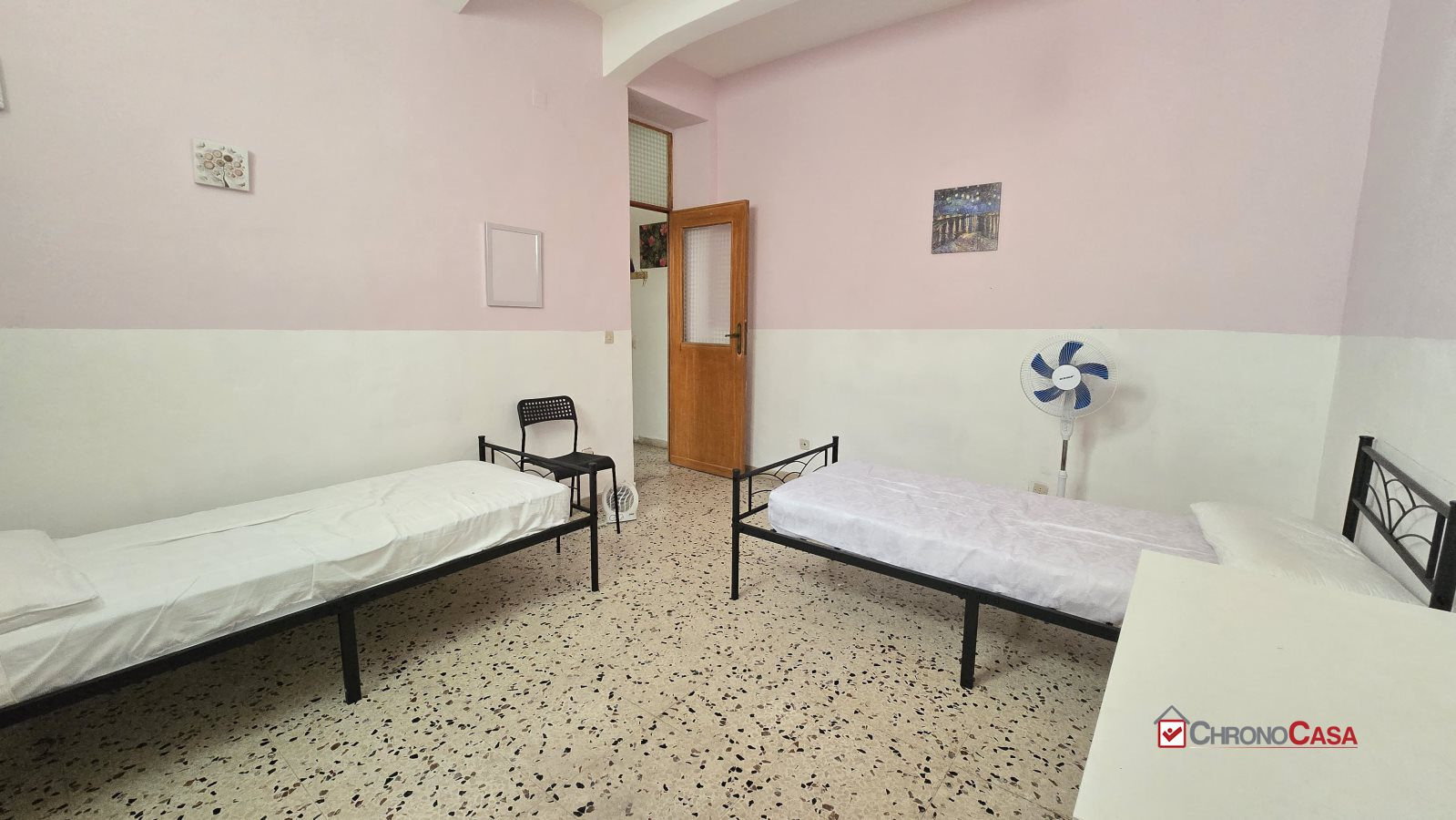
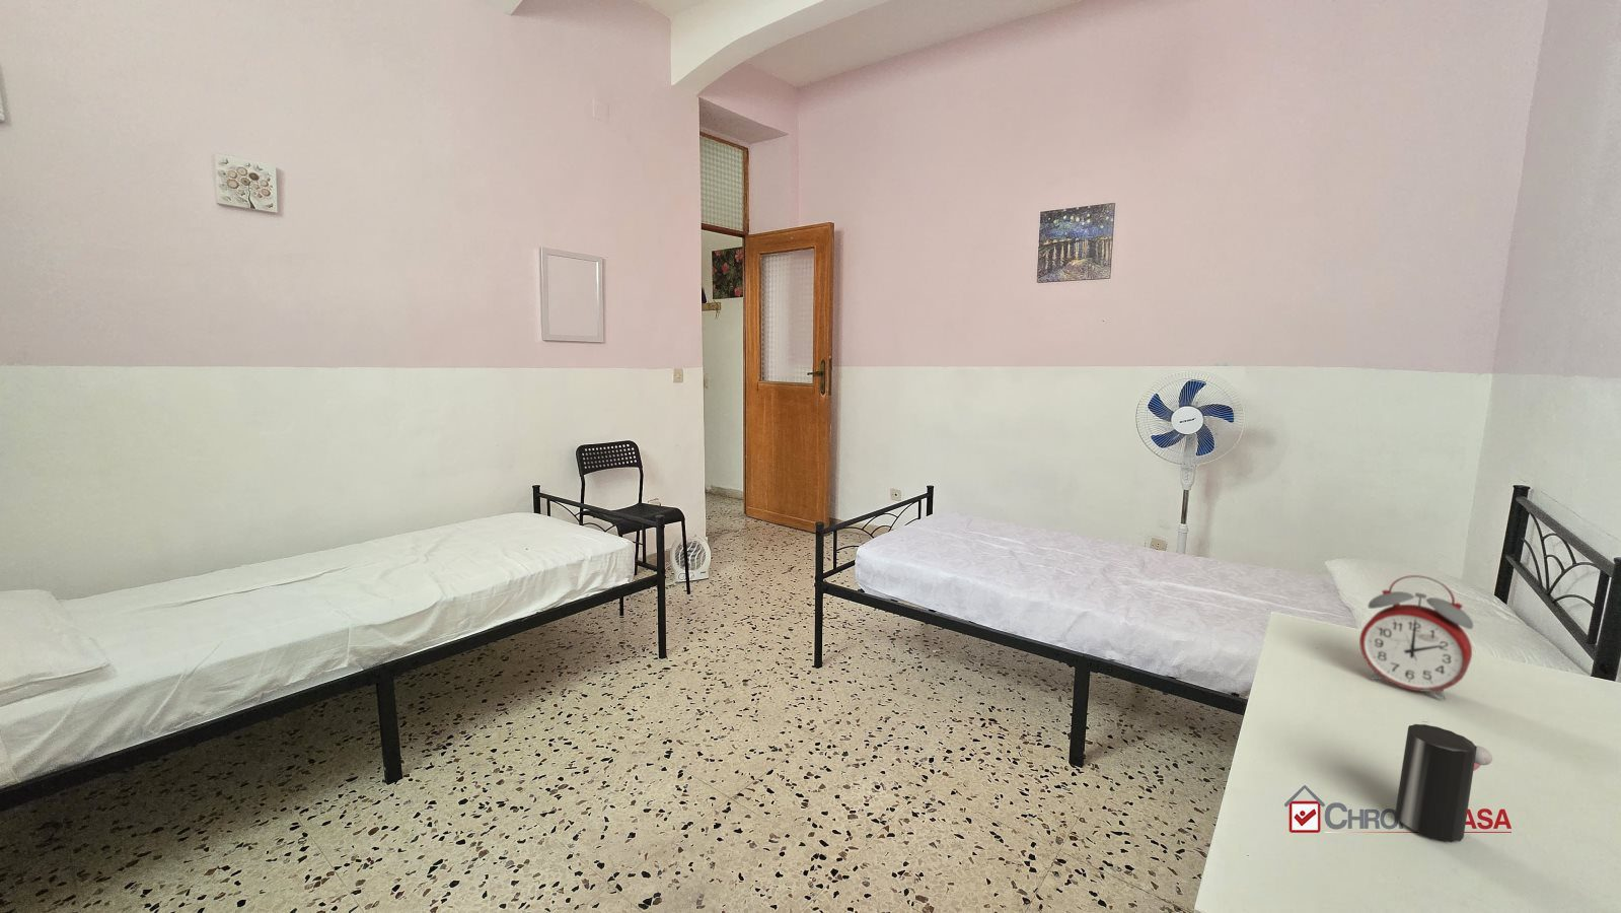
+ alarm clock (1416, 631)
+ cup (1444, 779)
